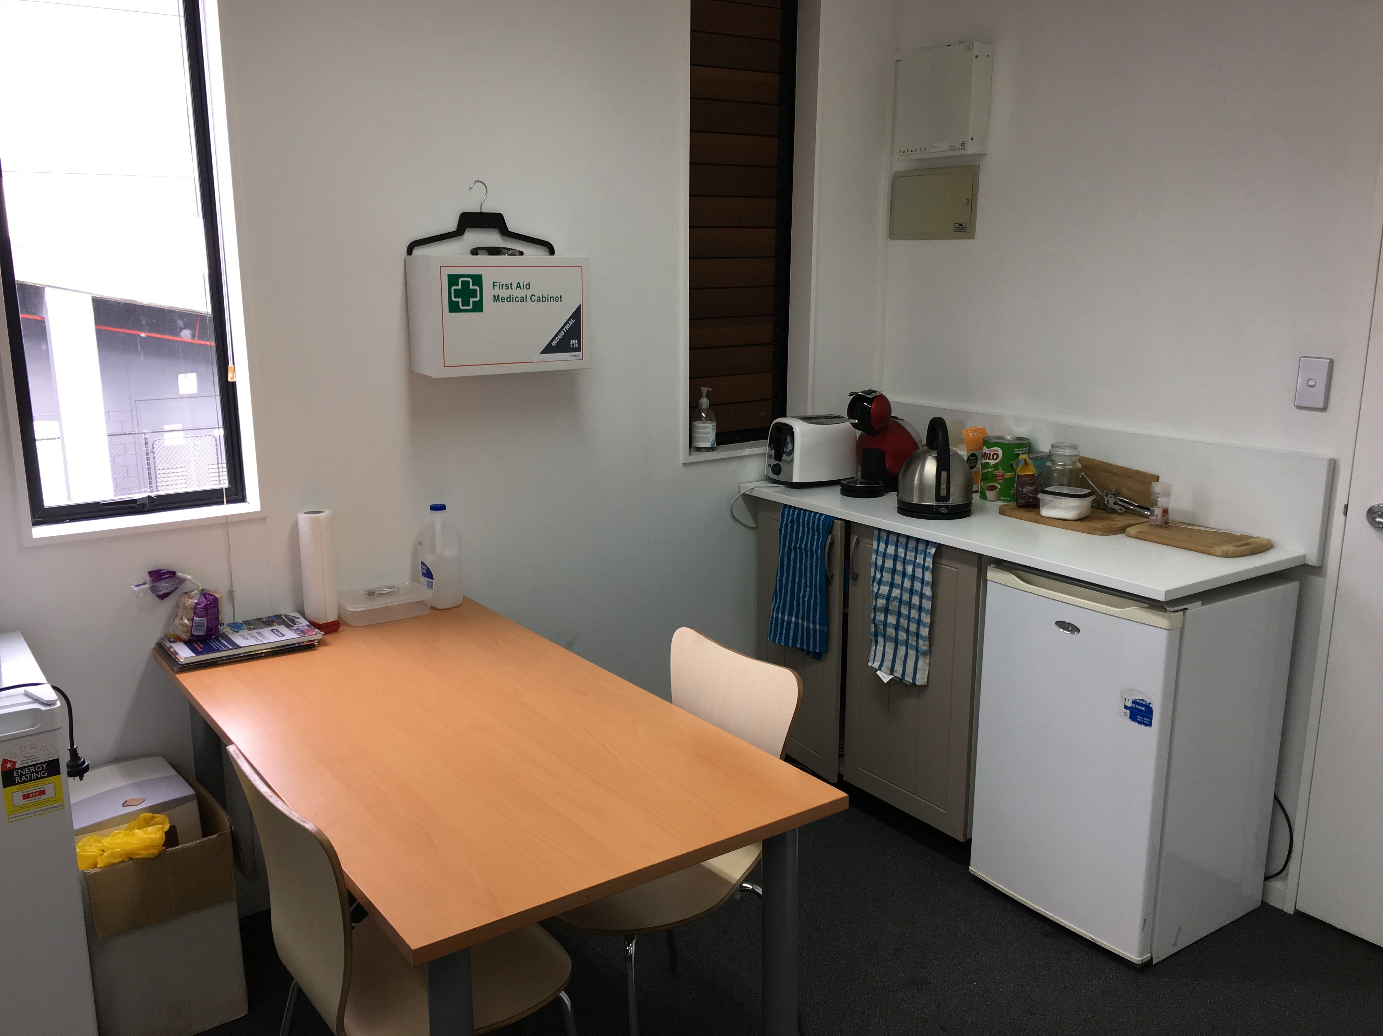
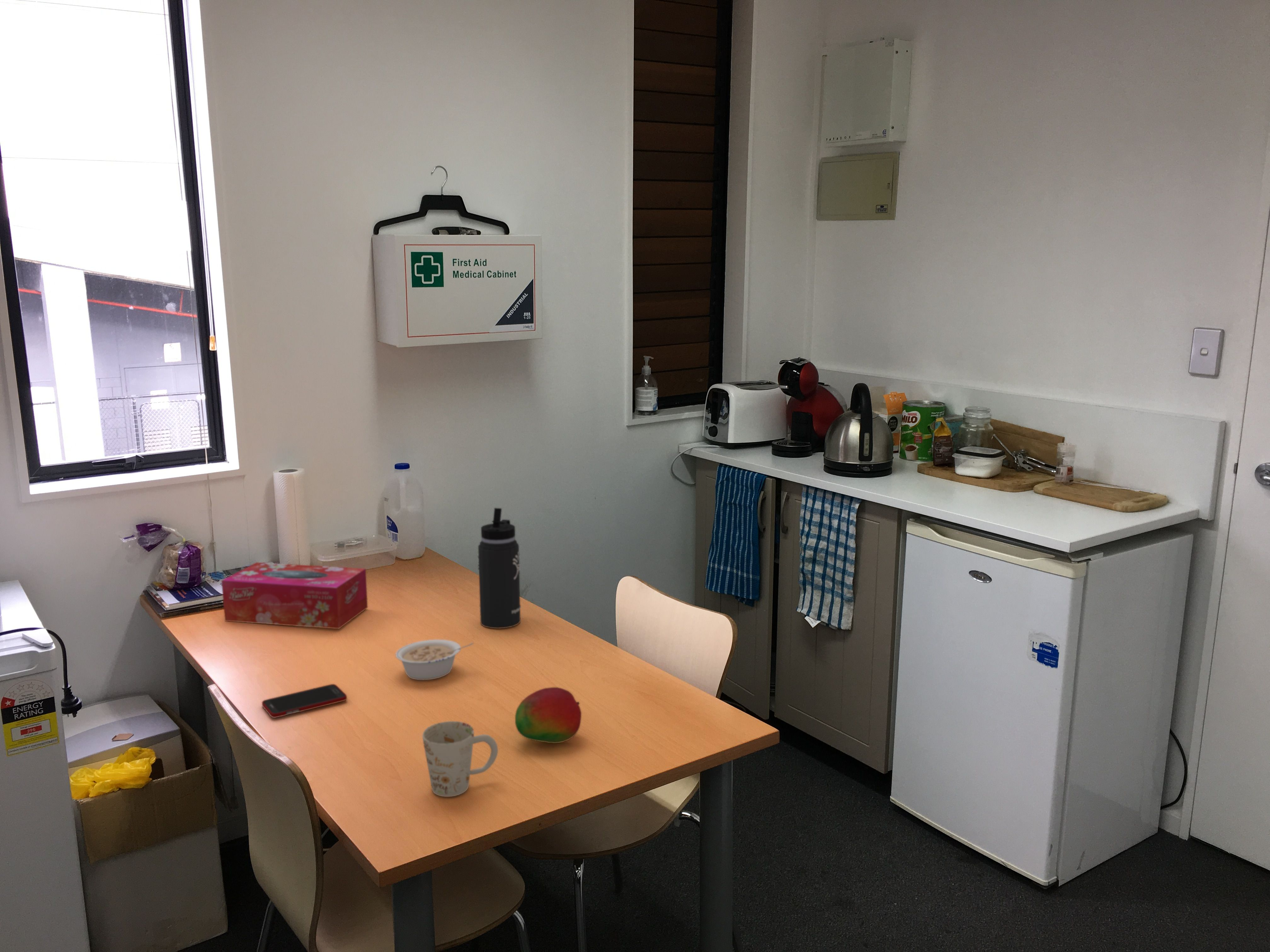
+ thermos bottle (500, 564)
+ mug (461, 757)
+ legume (431, 658)
+ tissue box (296, 594)
+ cell phone (305, 700)
+ fruit (548, 716)
